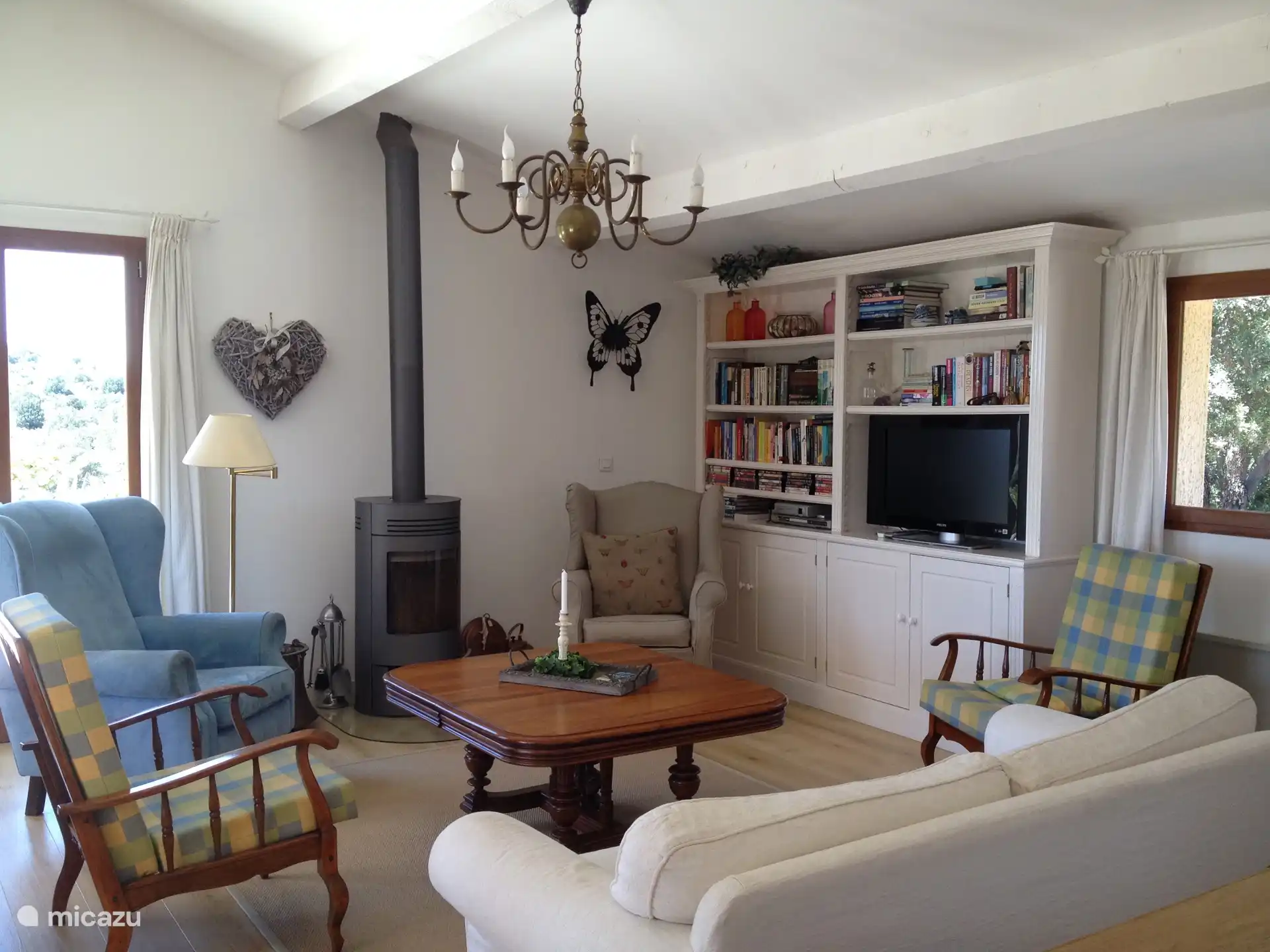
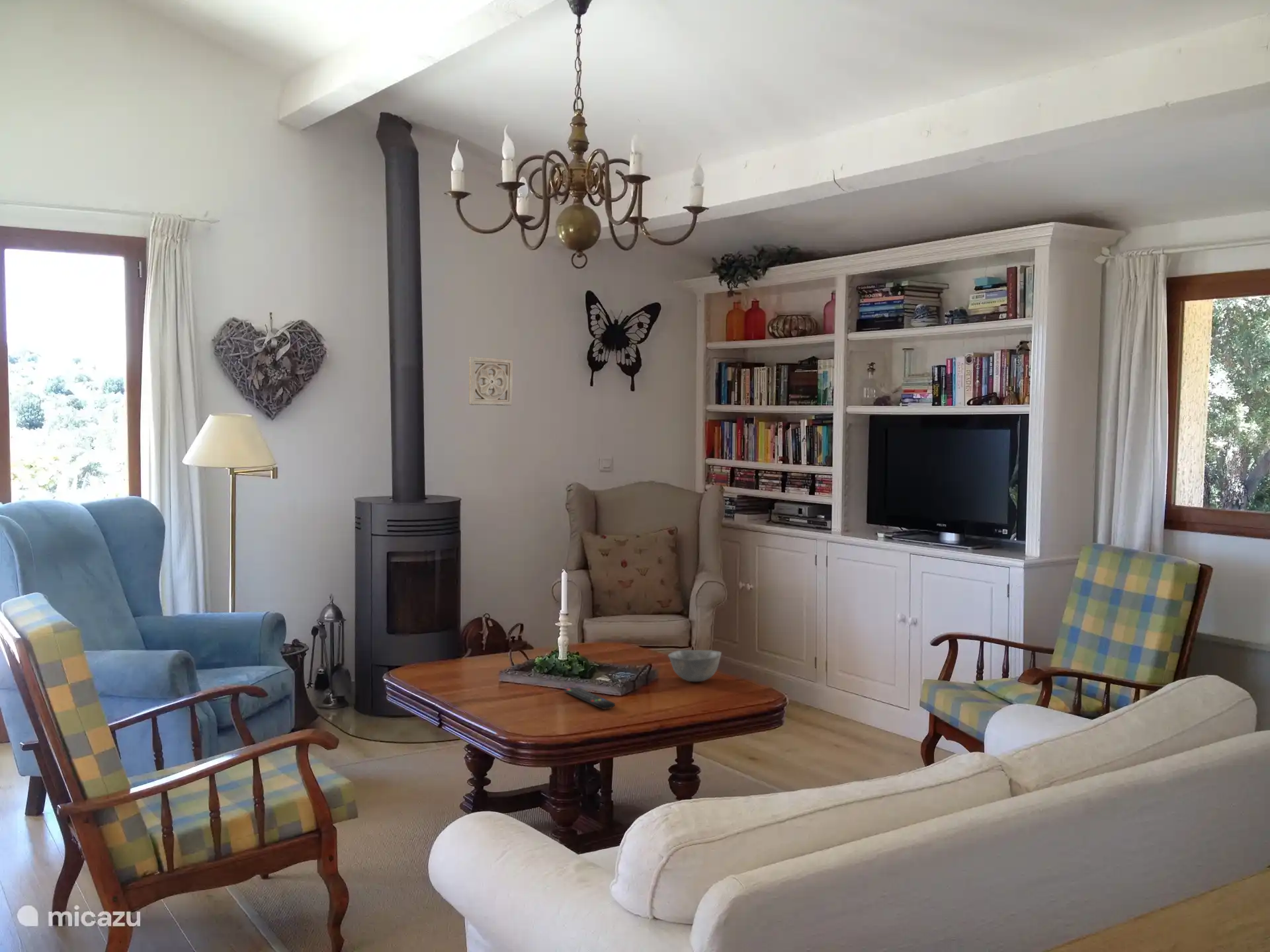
+ remote control (588, 697)
+ bowl (695, 666)
+ wall ornament (490, 381)
